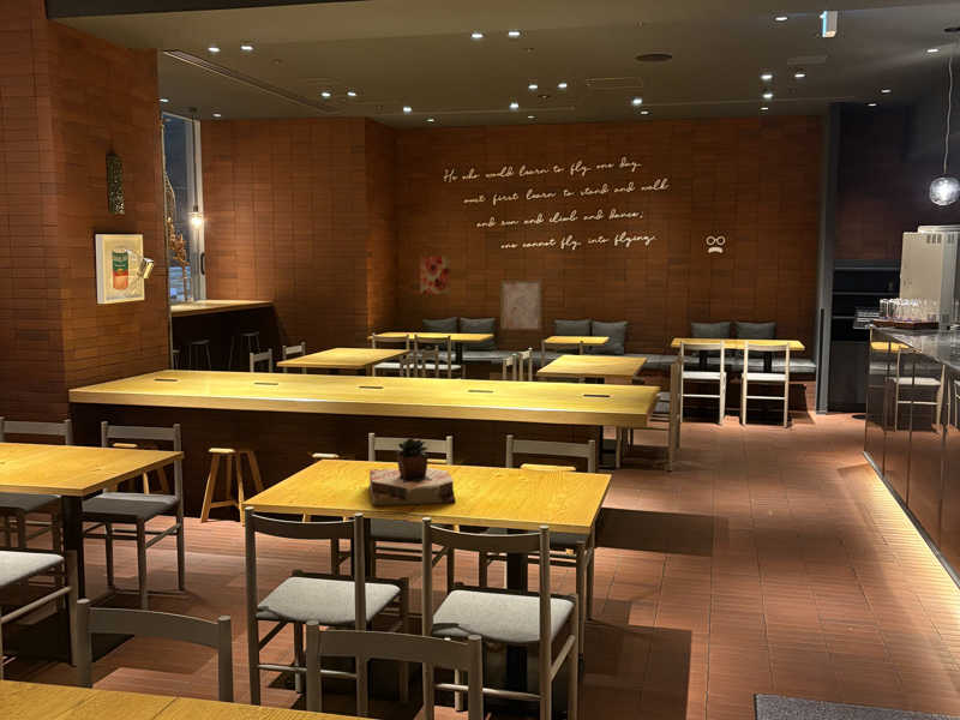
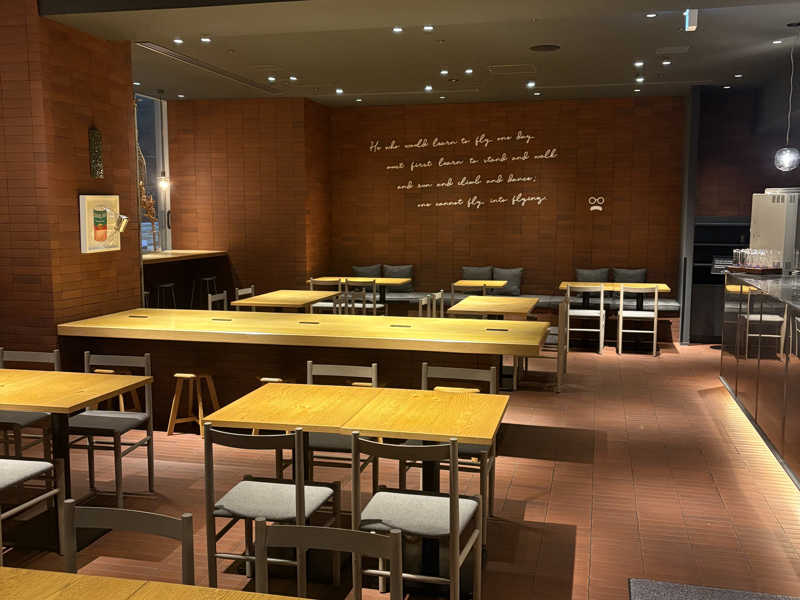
- wall art (434, 275)
- wall art (521, 305)
- succulent plant (410, 466)
